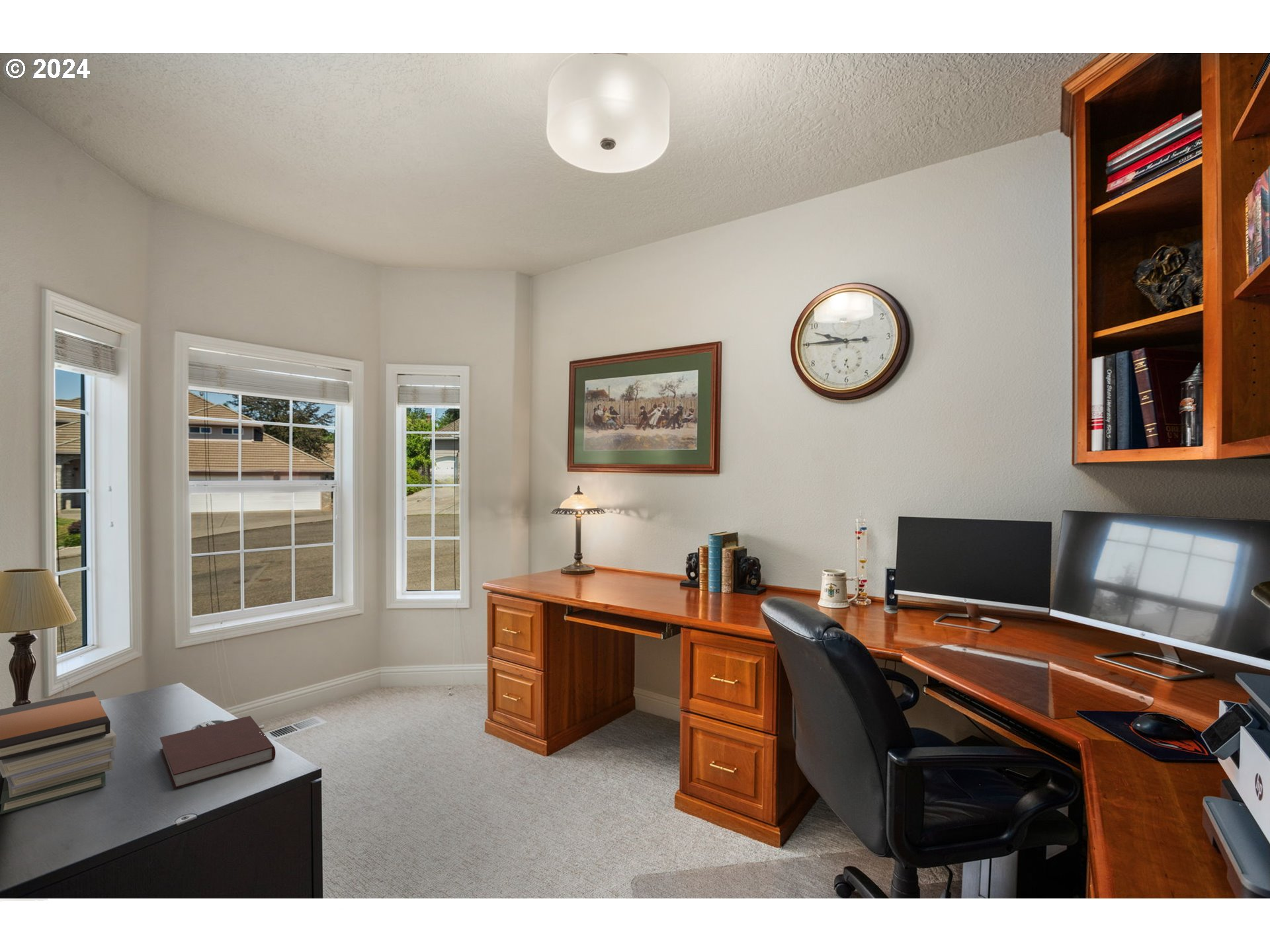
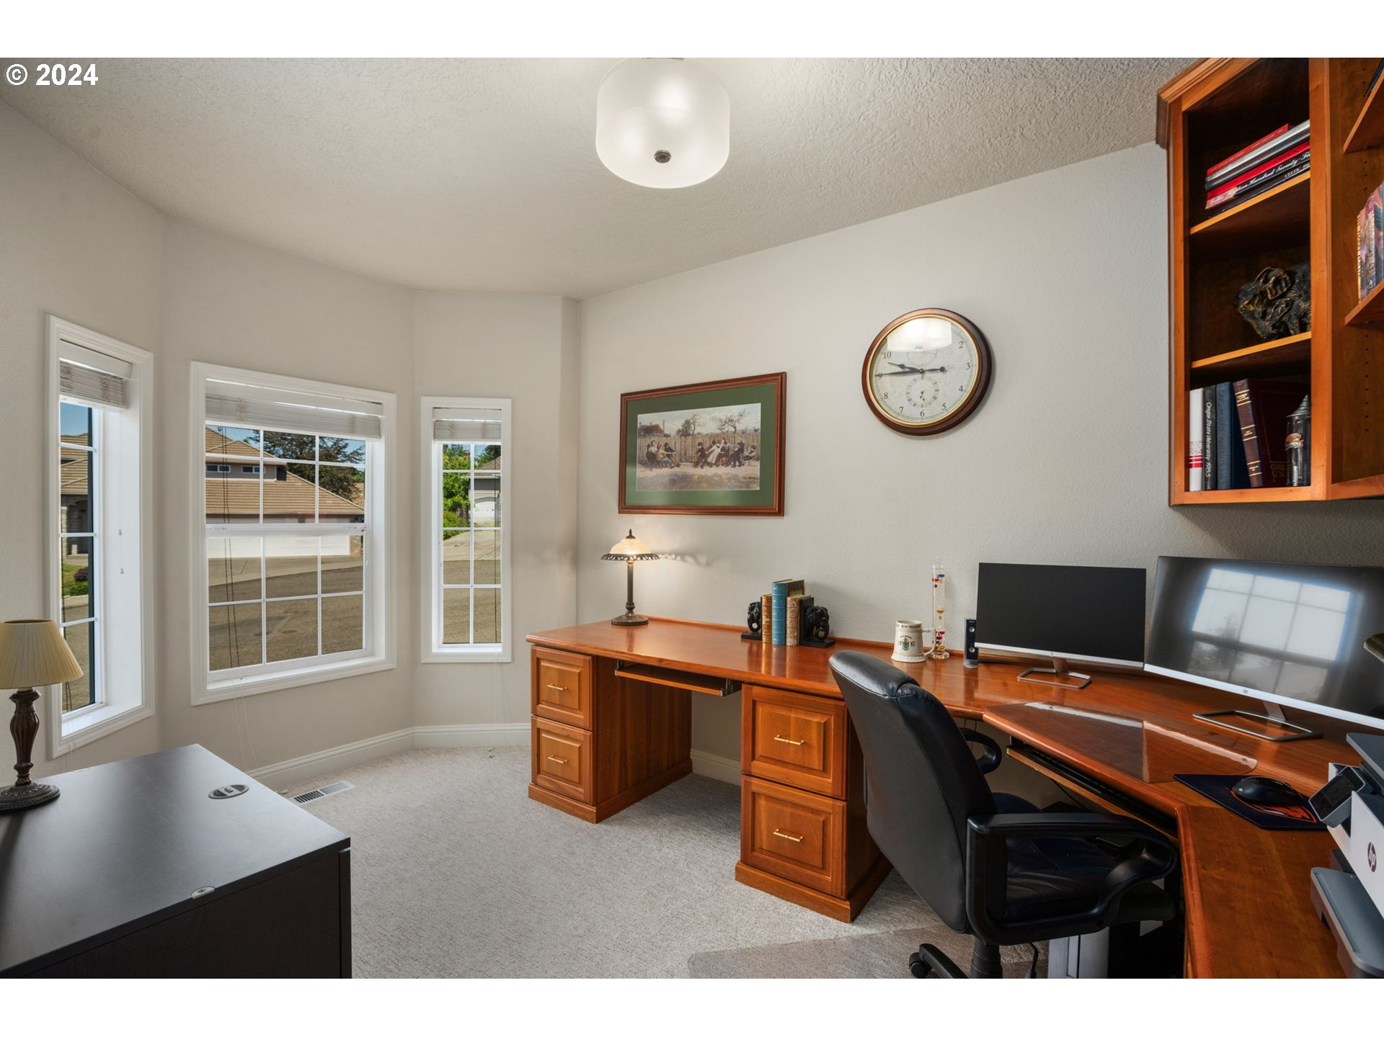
- notebook (216, 748)
- book stack (52, 747)
